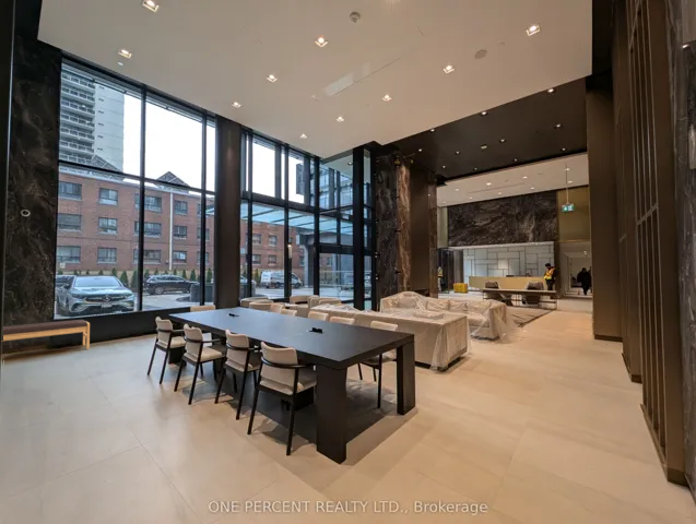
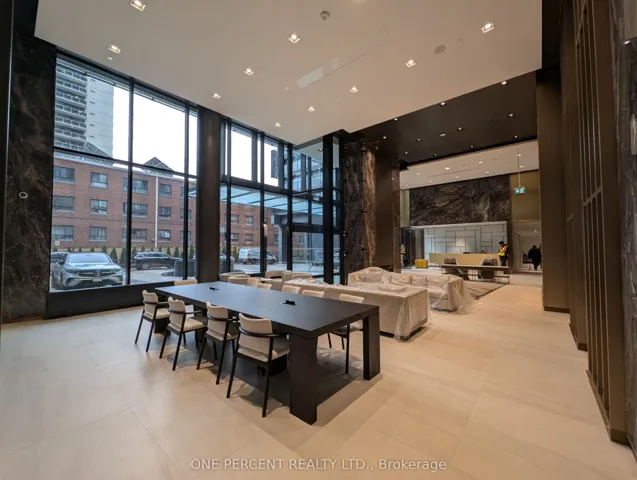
- bench (38, 336)
